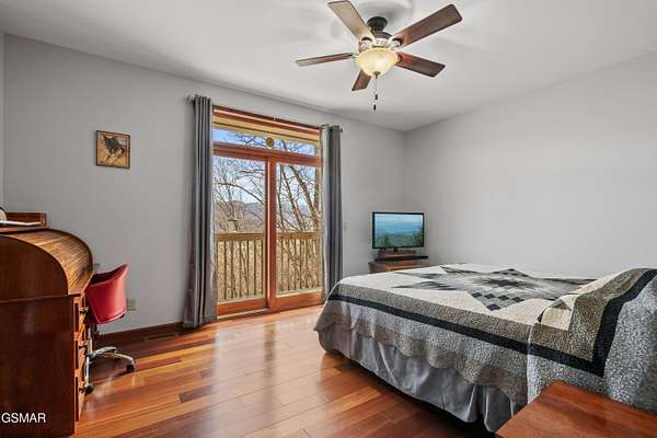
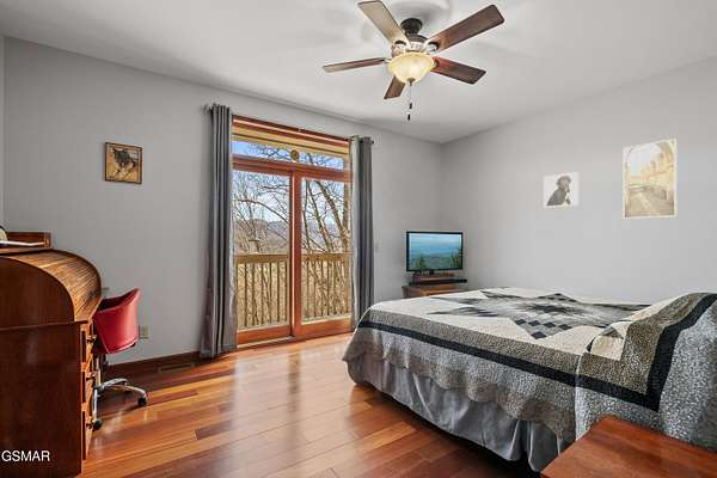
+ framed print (648, 180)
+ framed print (559, 190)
